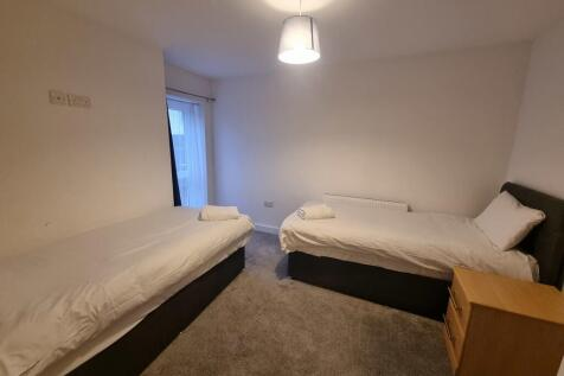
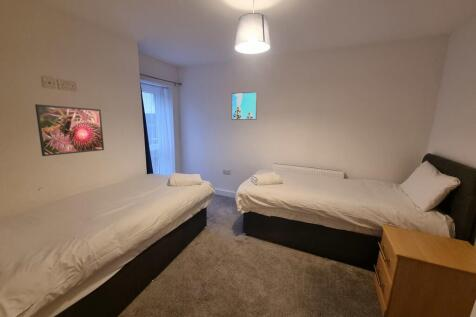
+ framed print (74, 130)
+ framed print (243, 106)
